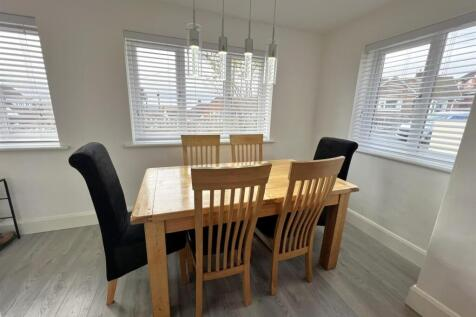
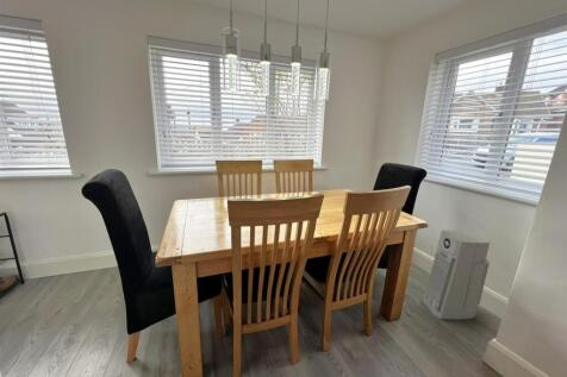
+ air purifier (456, 274)
